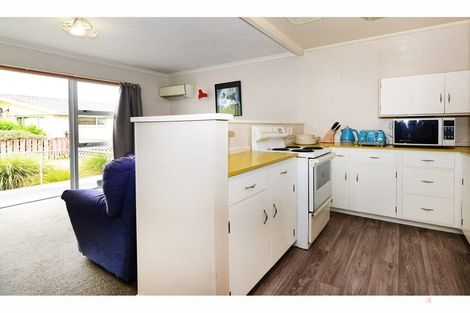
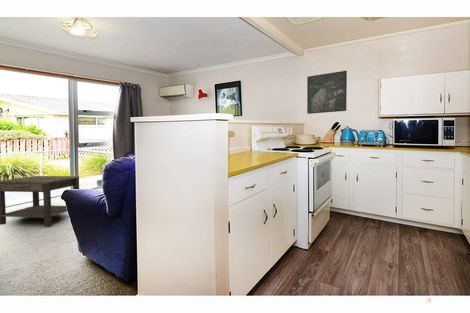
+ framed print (326, 93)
+ side table (38, 199)
